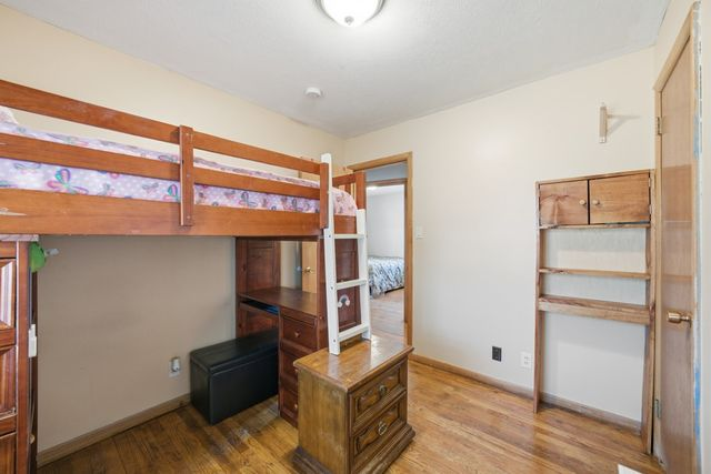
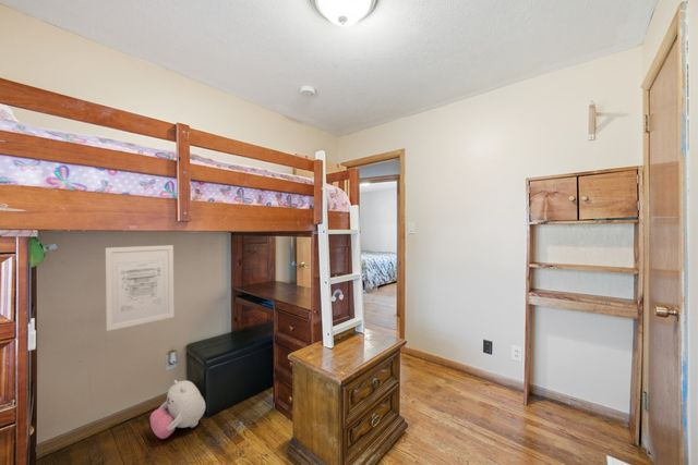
+ plush toy (179, 406)
+ wall art (142, 284)
